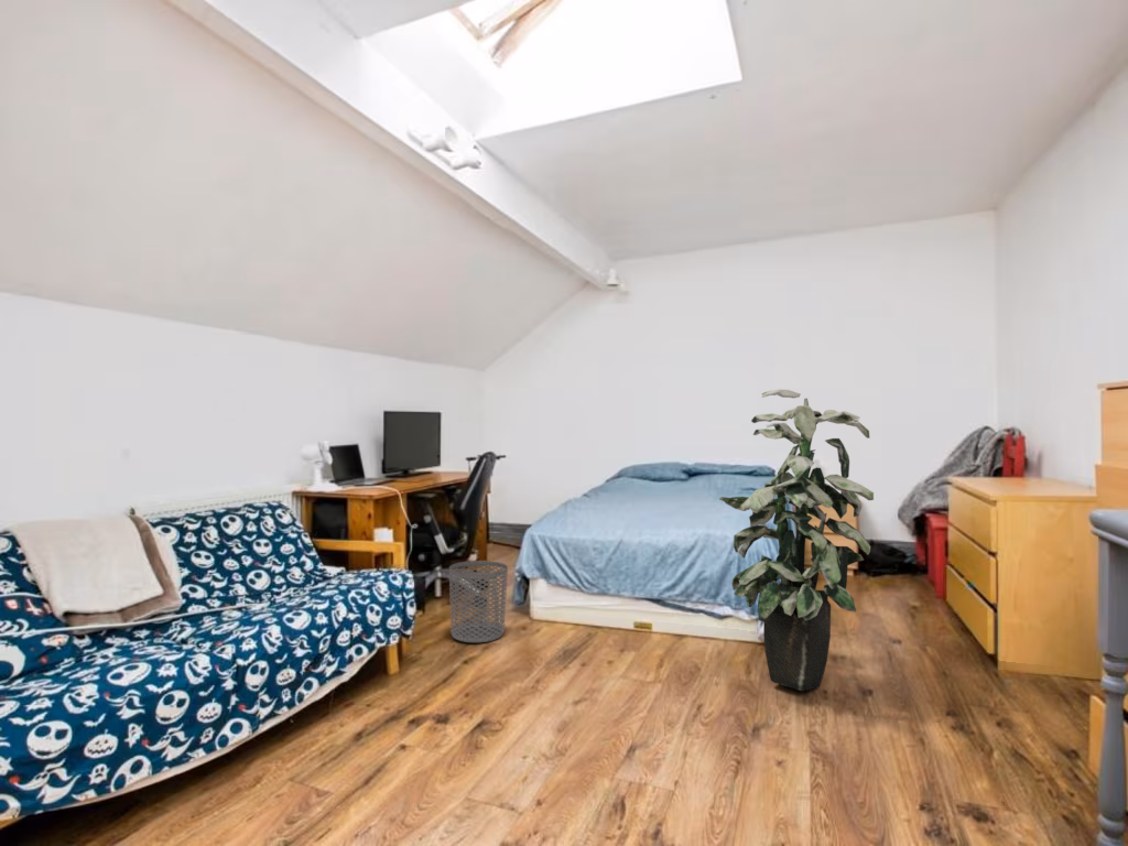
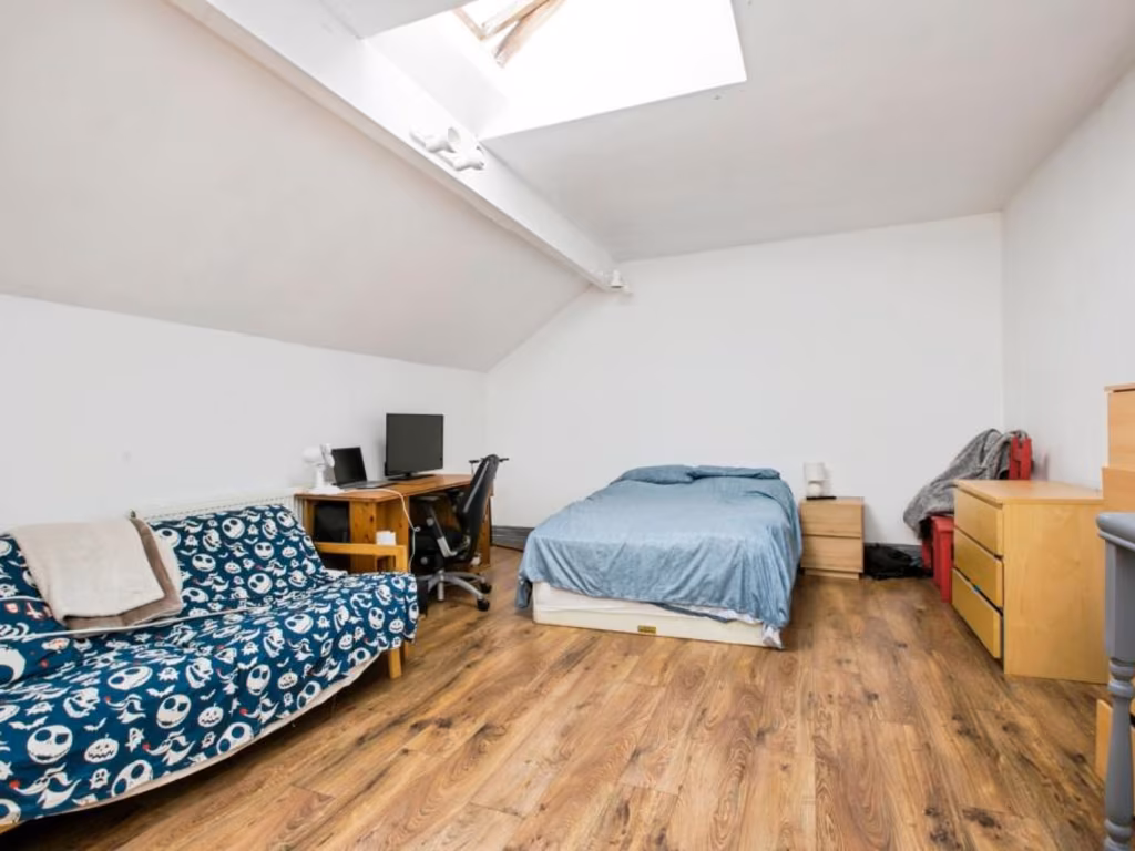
- waste bin (478, 599)
- indoor plant (793, 534)
